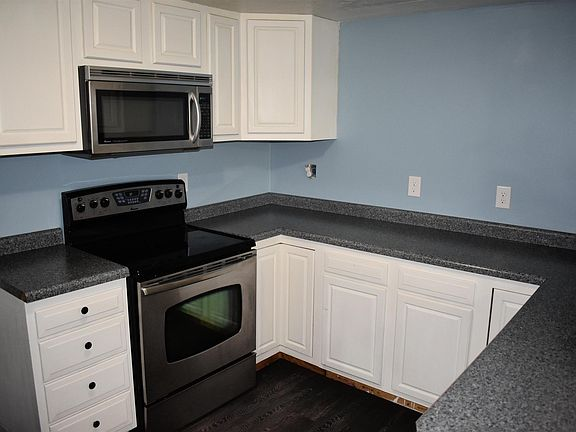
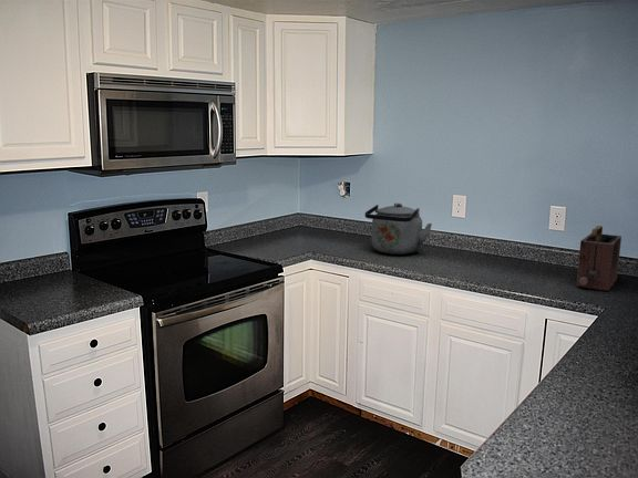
+ toaster (599, 256)
+ kettle (401, 228)
